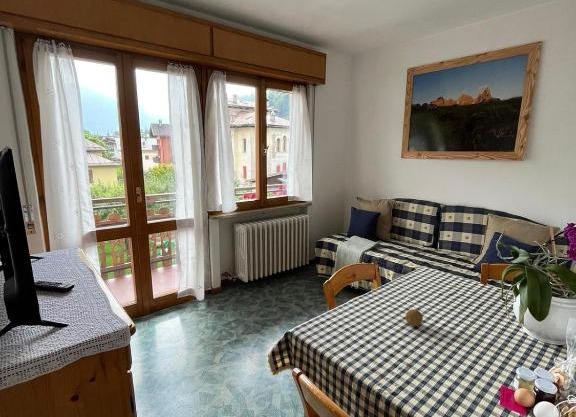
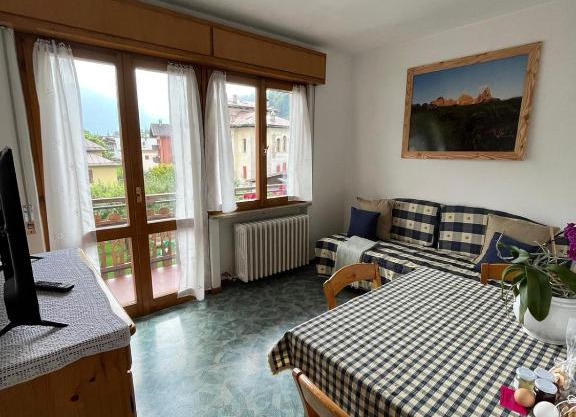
- fruit (414, 317)
